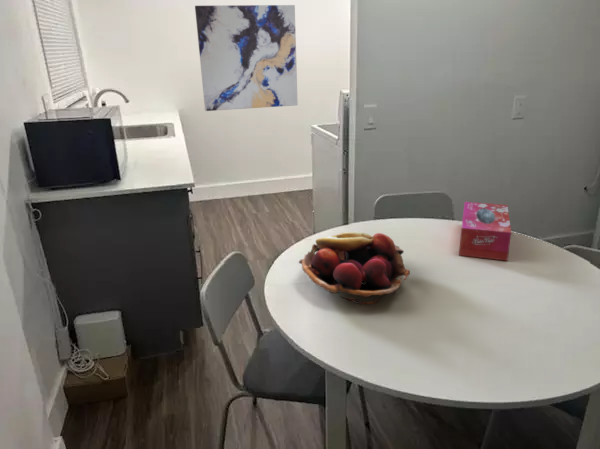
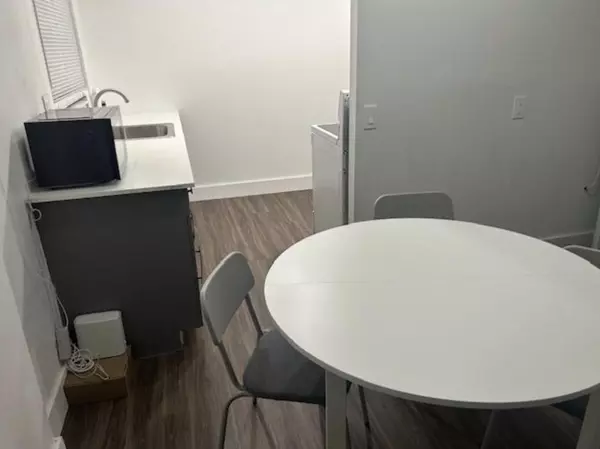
- wall art (249, 58)
- fruit basket (354, 260)
- tissue box (484, 228)
